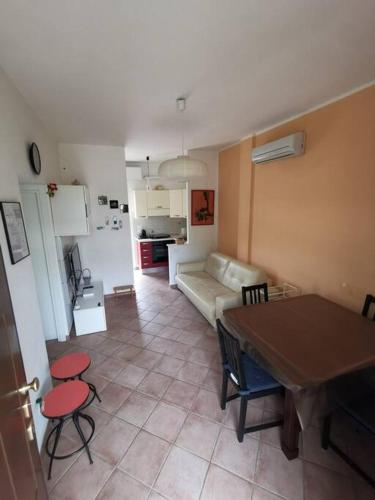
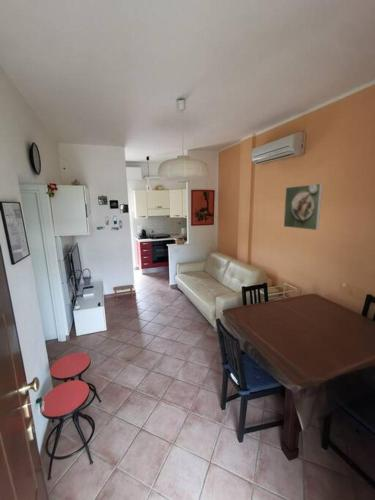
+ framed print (301, 207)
